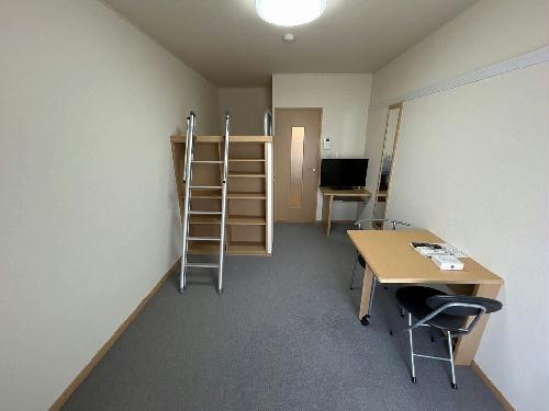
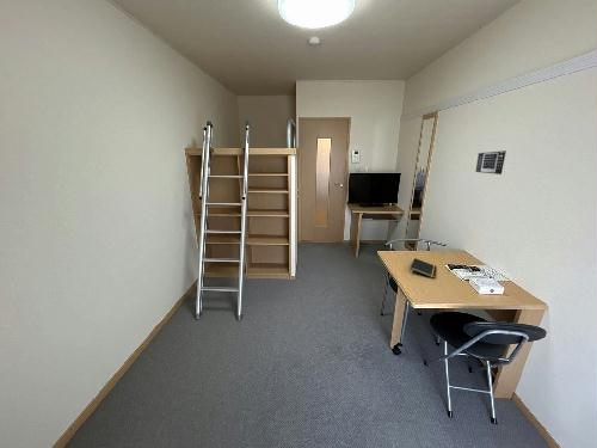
+ calendar (488, 162)
+ notepad (423, 266)
